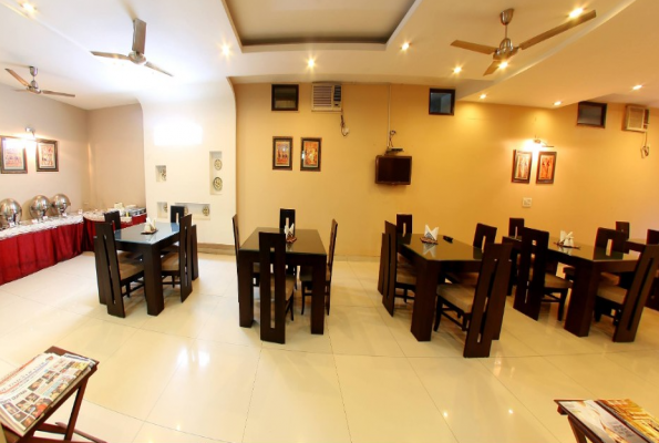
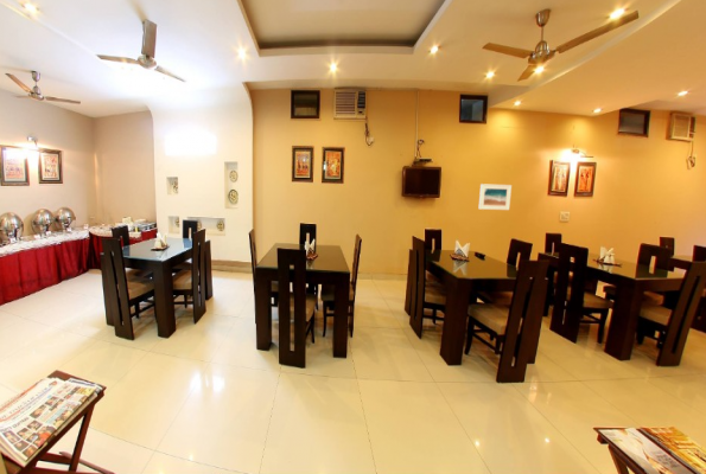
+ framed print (495, 197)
